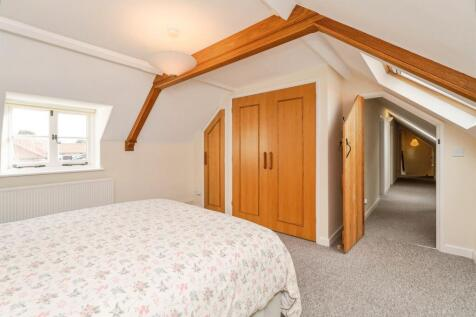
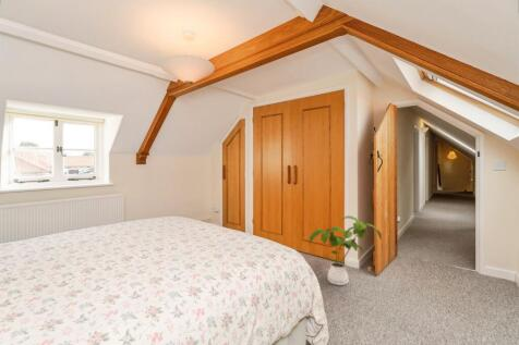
+ house plant (349, 249)
